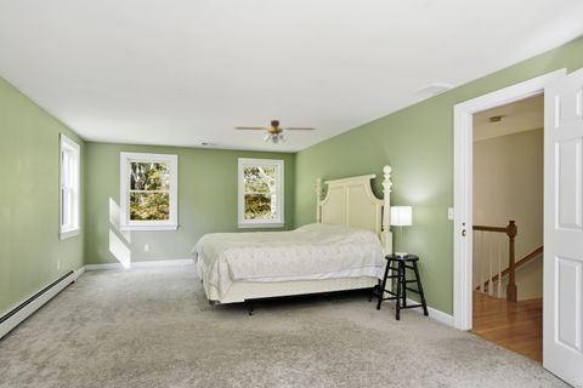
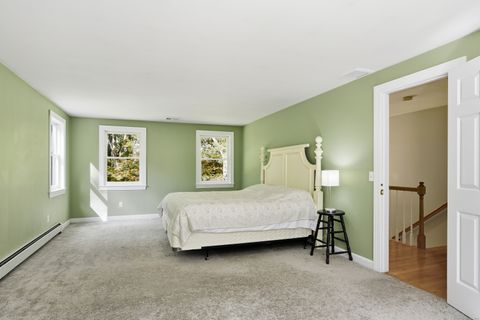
- ceiling fan (274, 131)
